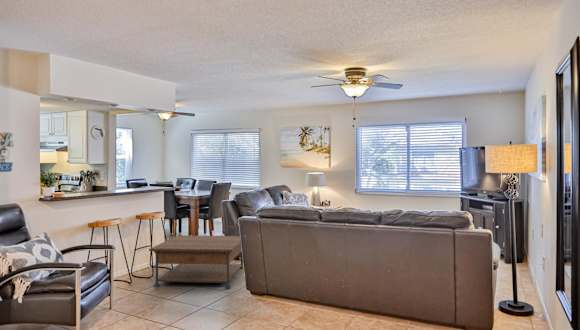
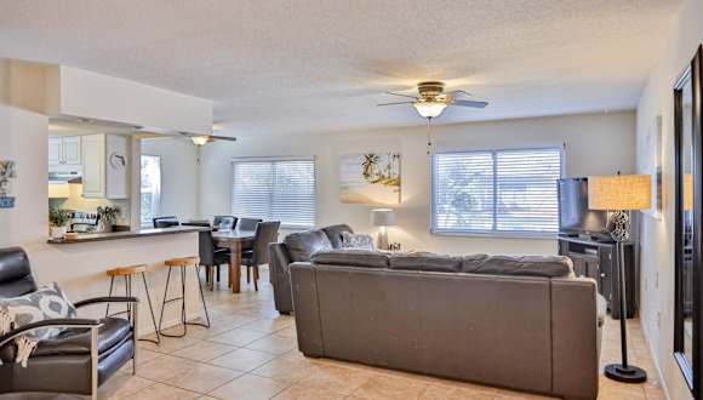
- coffee table (202, 259)
